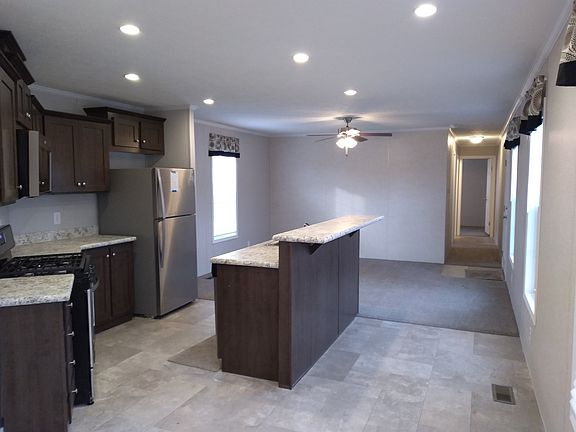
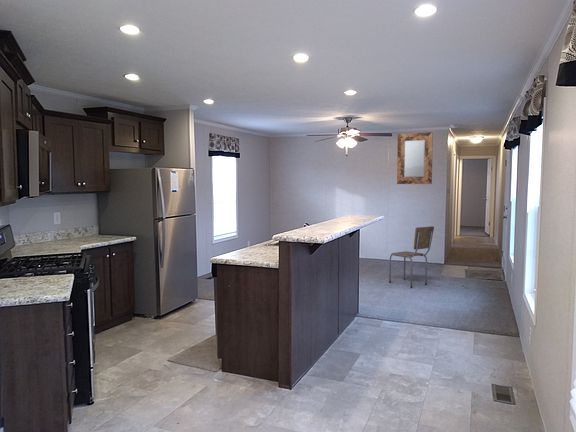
+ home mirror (414, 158)
+ dining chair (411, 255)
